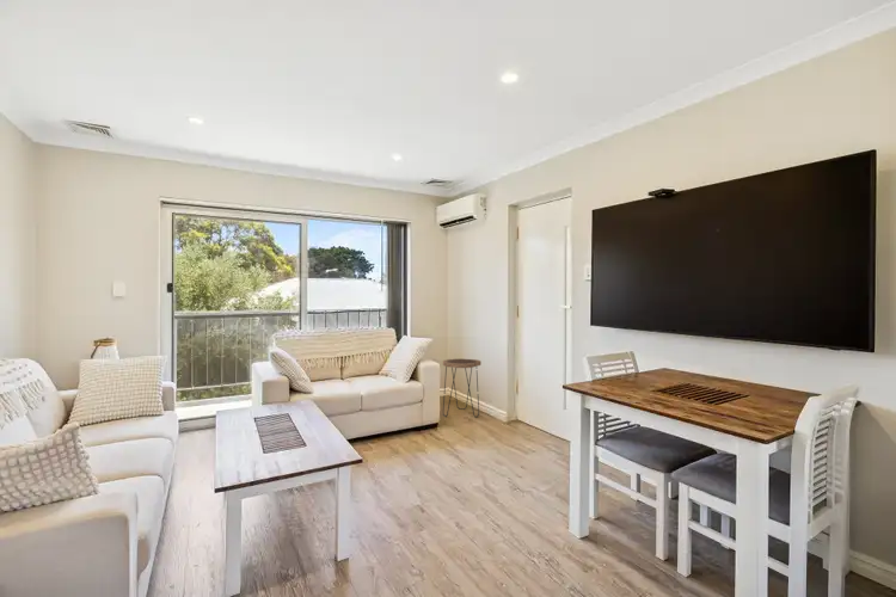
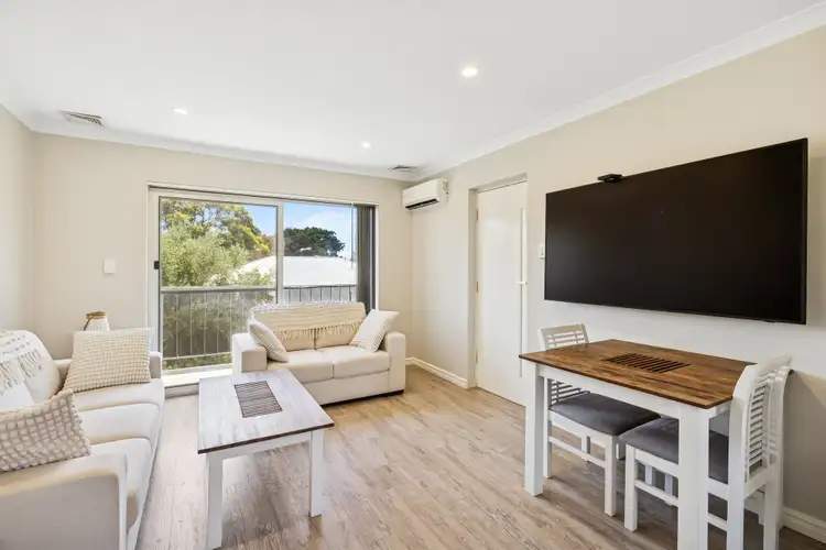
- side table (468, 387)
